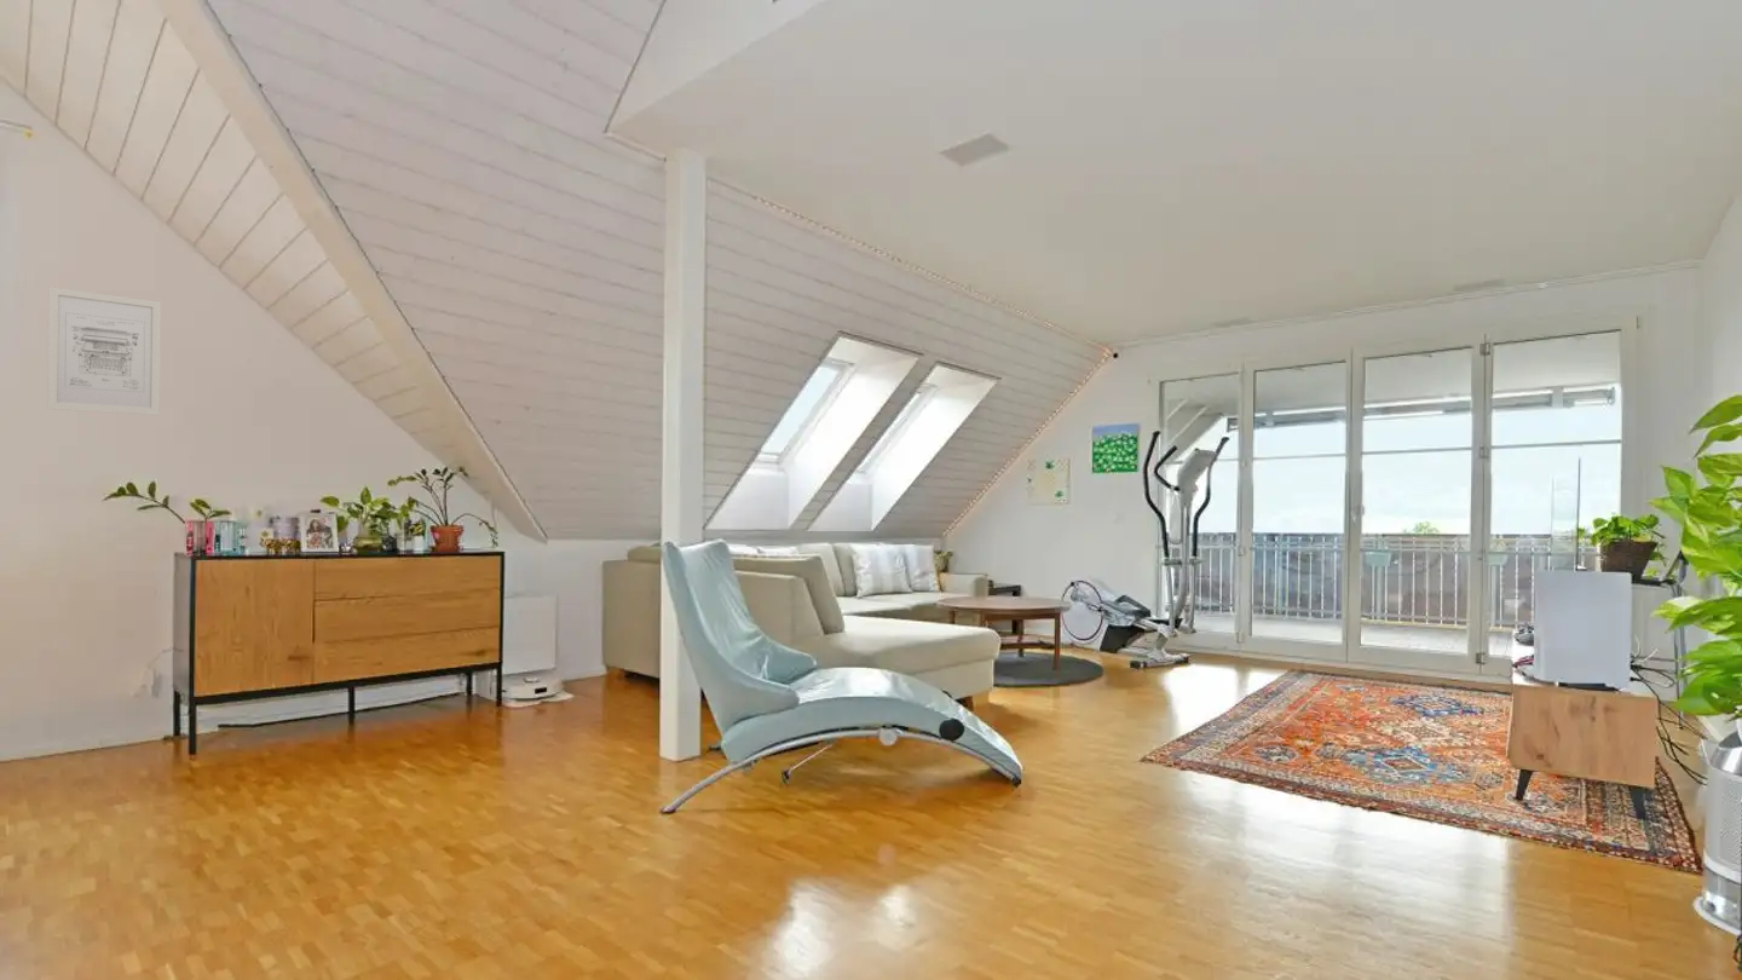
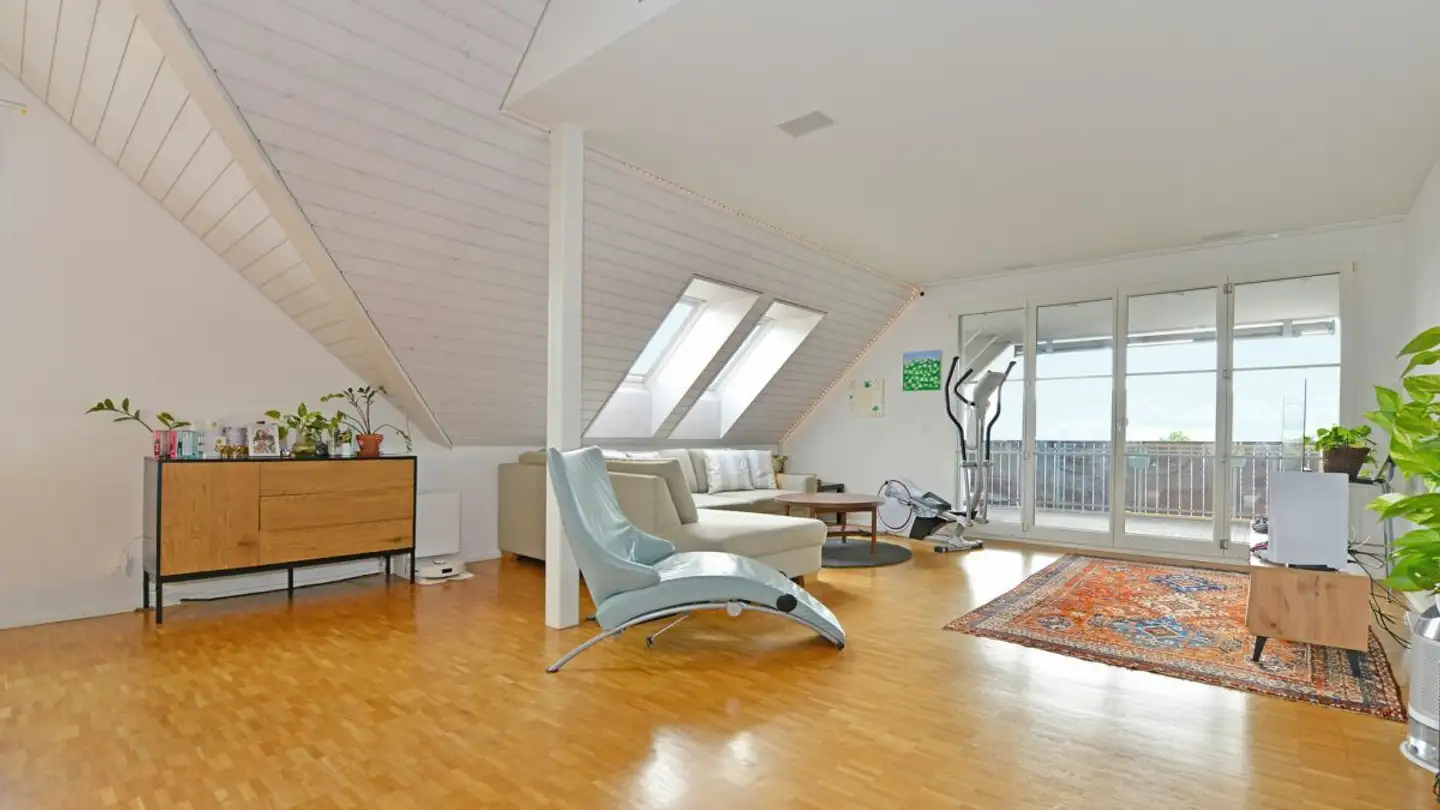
- wall art (105, 353)
